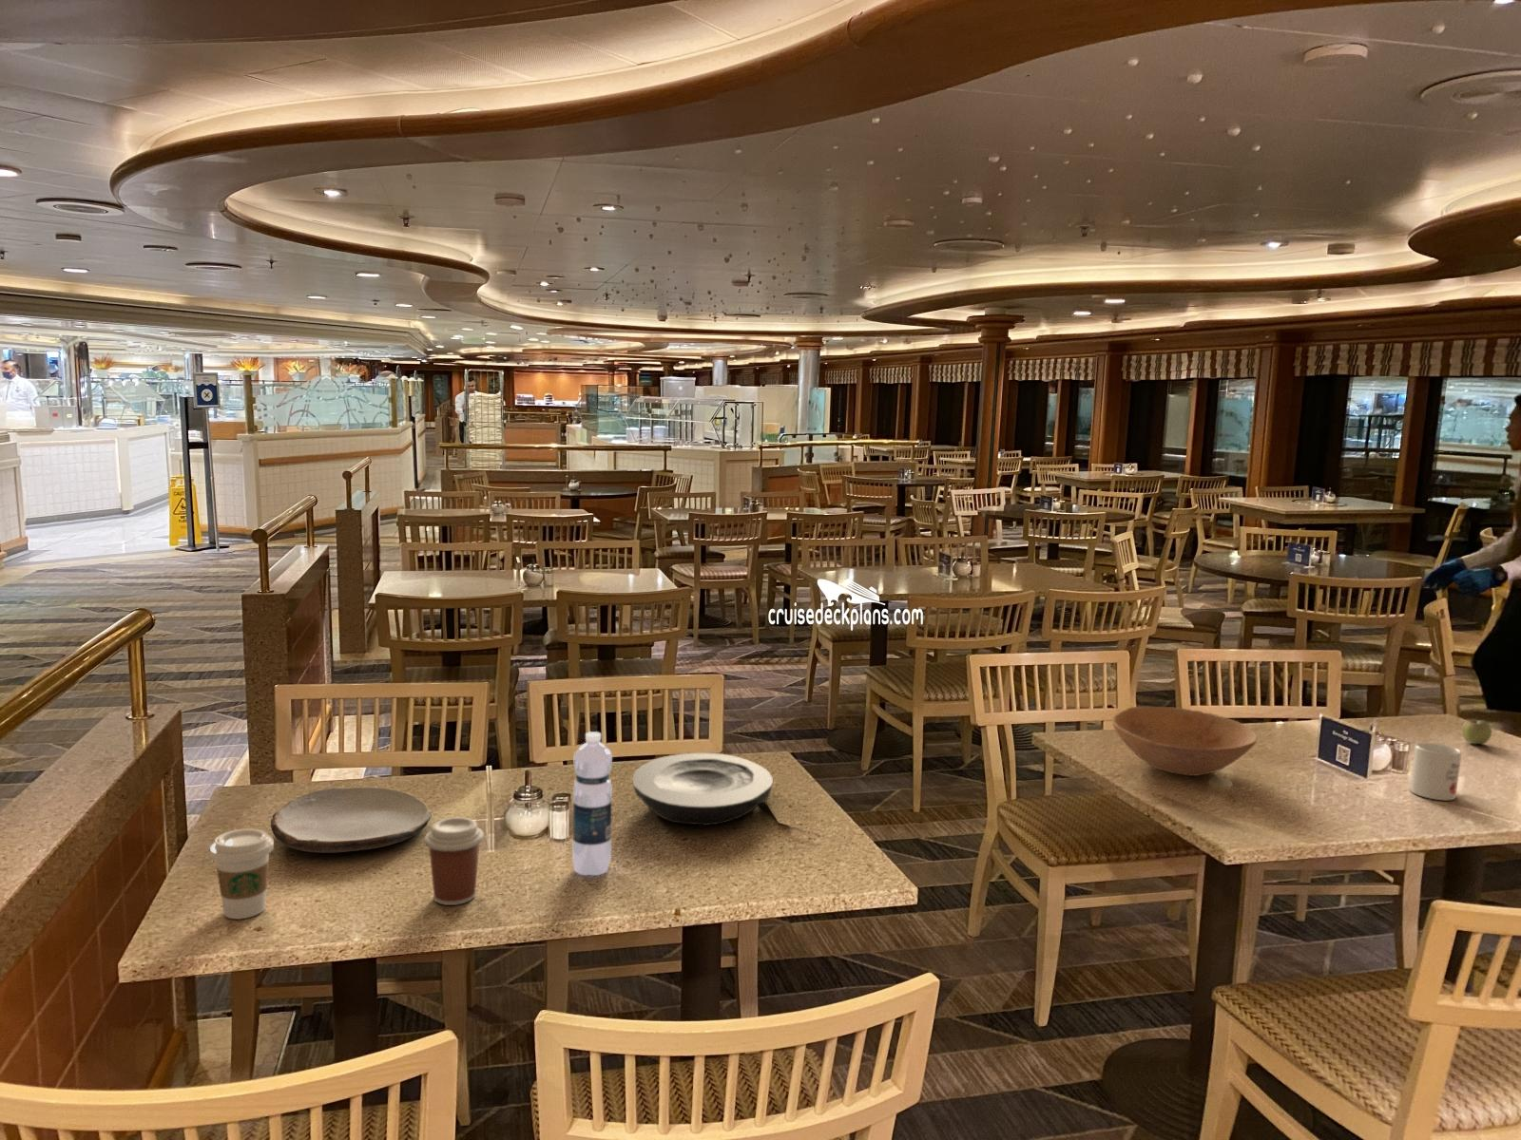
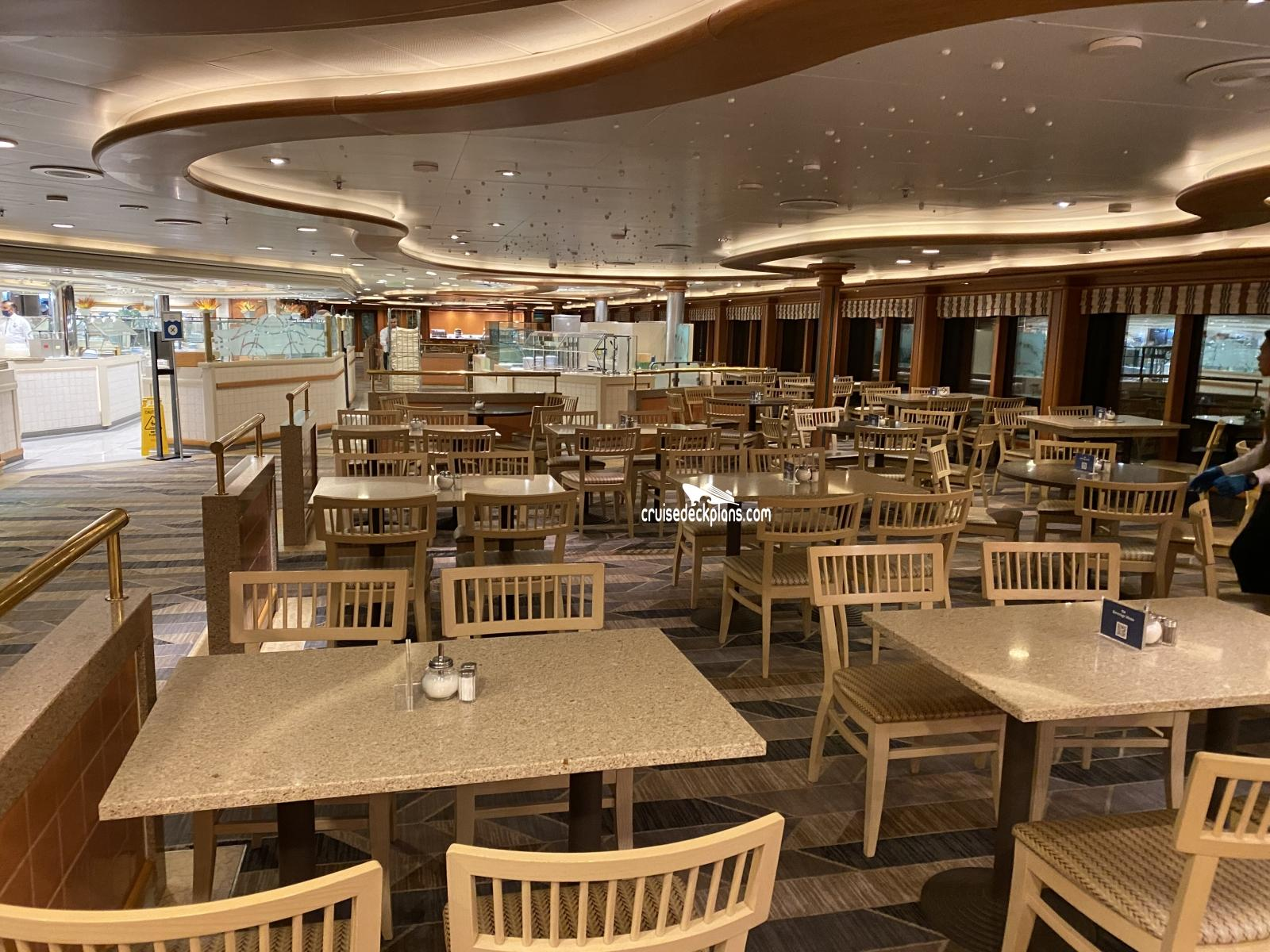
- apple (1477, 730)
- water bottle (593, 802)
- mug (1440, 770)
- plate (352, 820)
- plate (702, 792)
- bowl (1181, 746)
- coffee cup (454, 861)
- coffee cup (242, 873)
